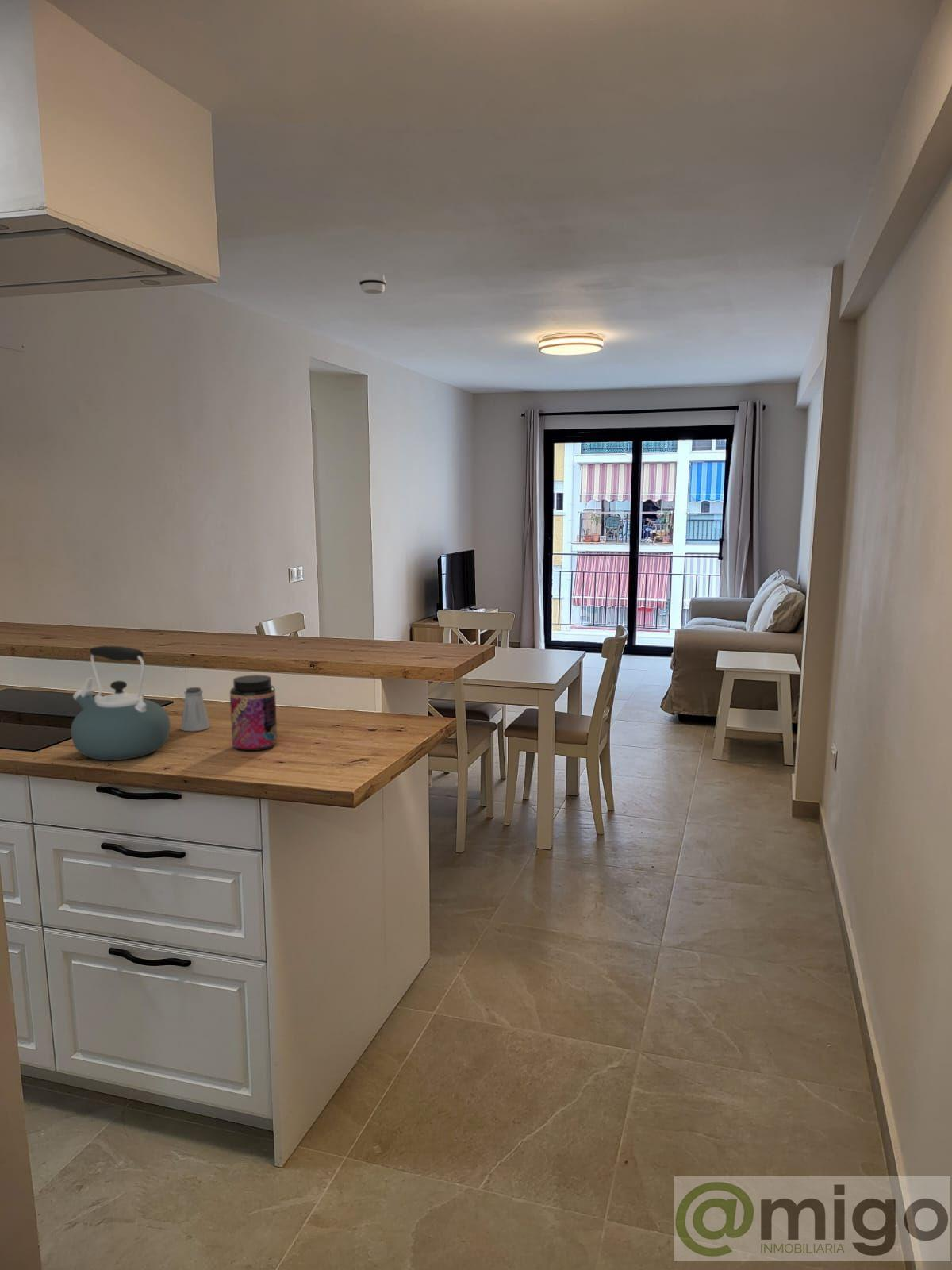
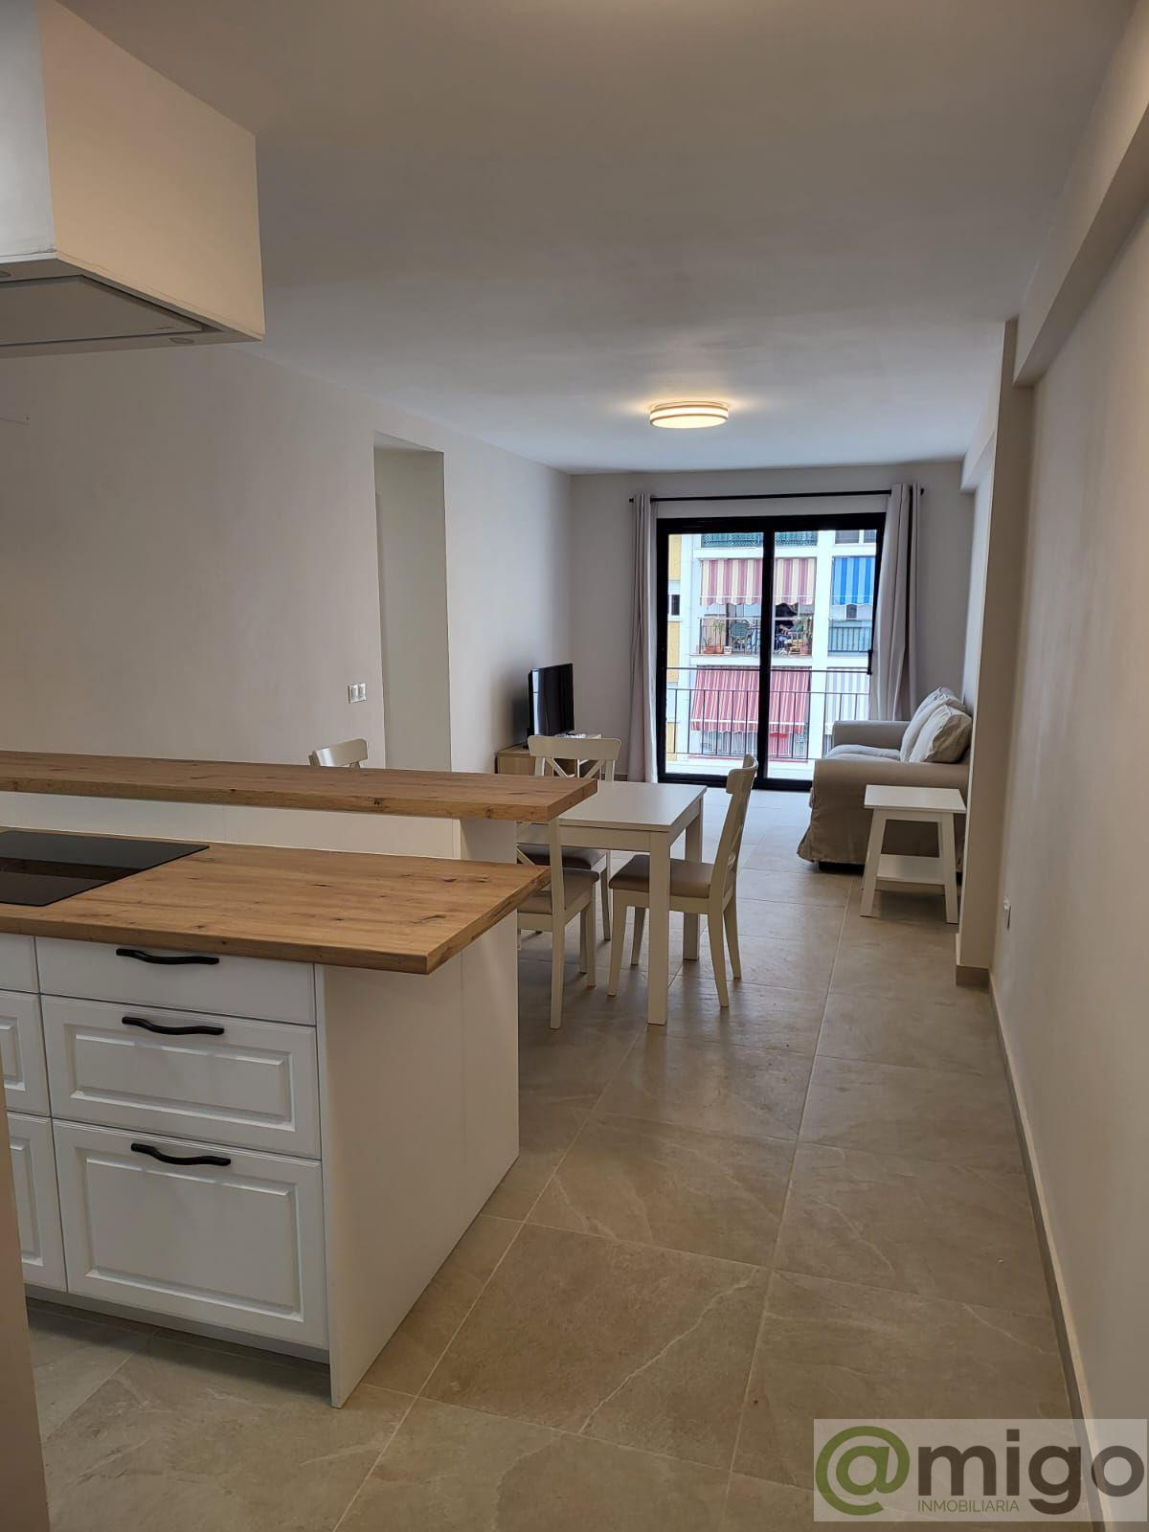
- saltshaker (194, 708)
- kettle (113, 698)
- jar (253, 712)
- smoke detector (372, 283)
